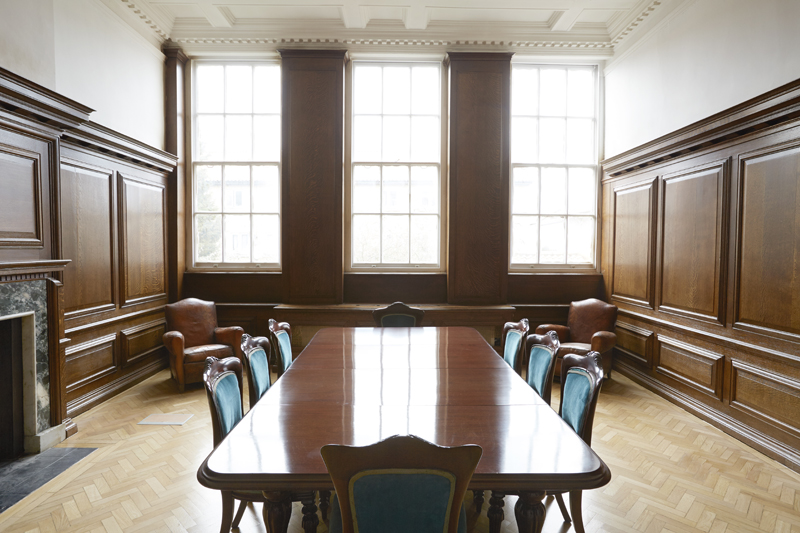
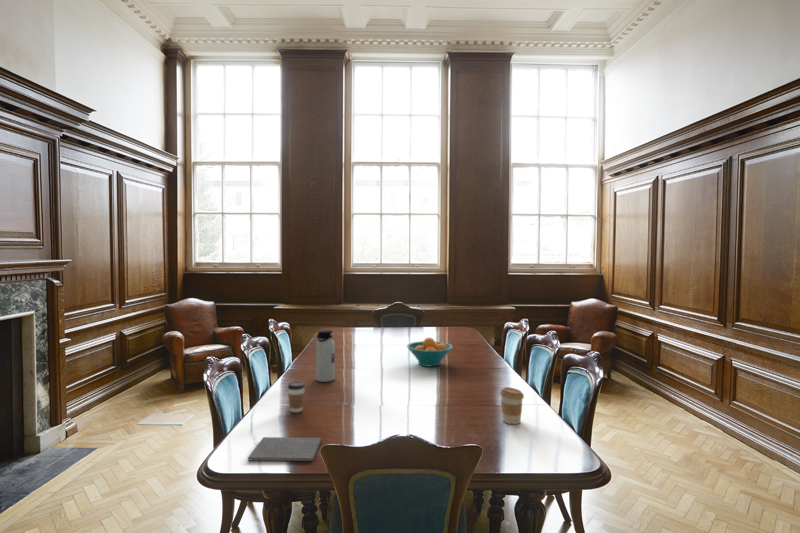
+ water bottle (325, 355)
+ coffee cup (511, 405)
+ notepad (286, 448)
+ fruit bowl (429, 350)
+ coffee cup (296, 396)
